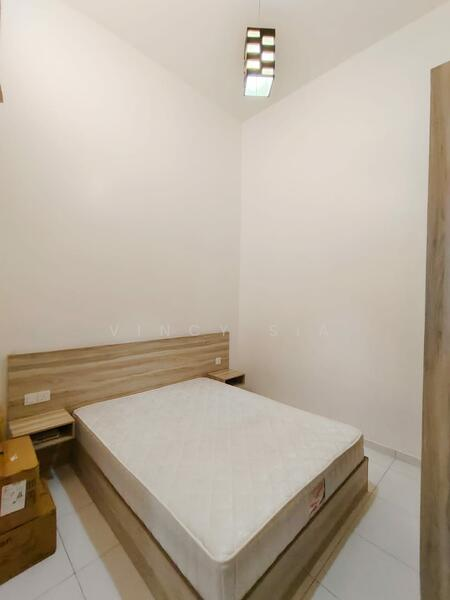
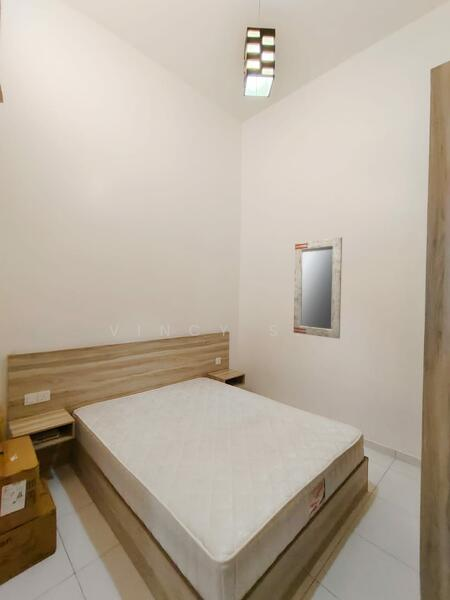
+ home mirror (316, 288)
